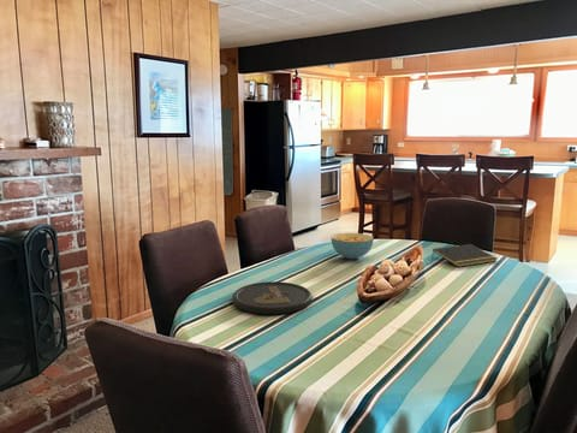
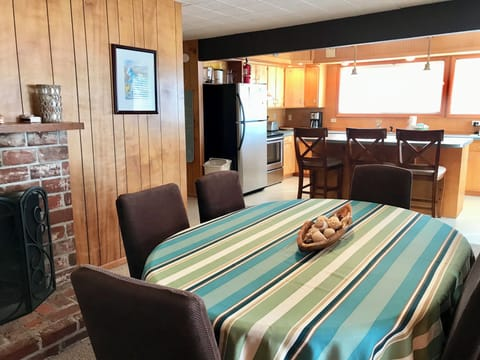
- notepad (464, 254)
- cereal bowl (351, 247)
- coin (272, 296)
